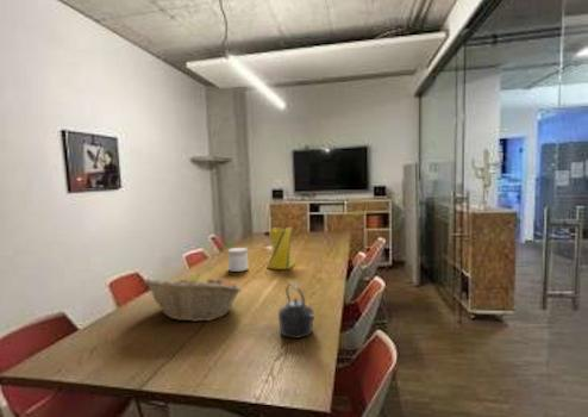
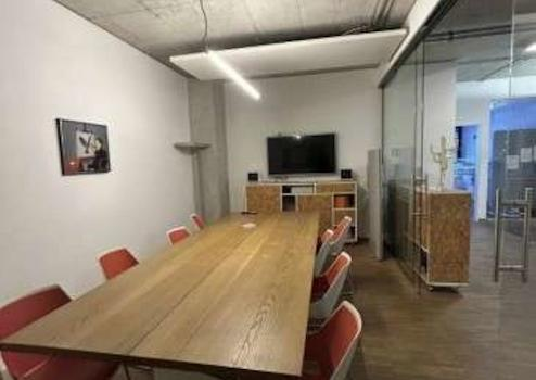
- vase (280, 247)
- fruit basket (193, 292)
- kettle (299, 311)
- jar (238, 259)
